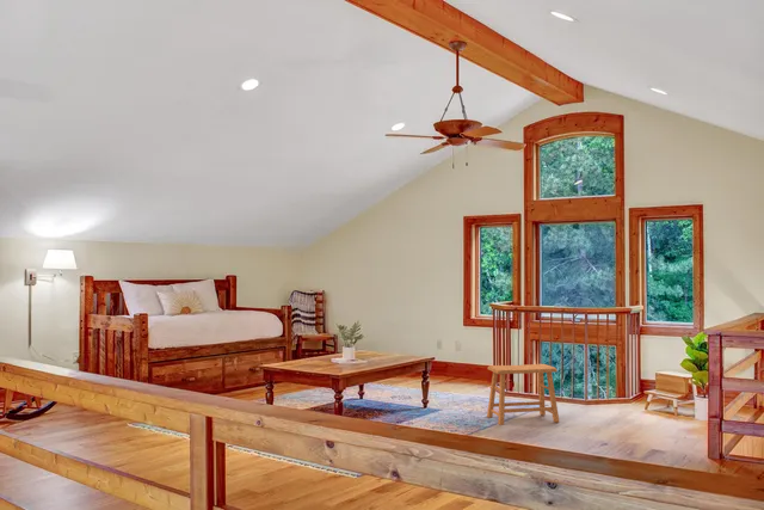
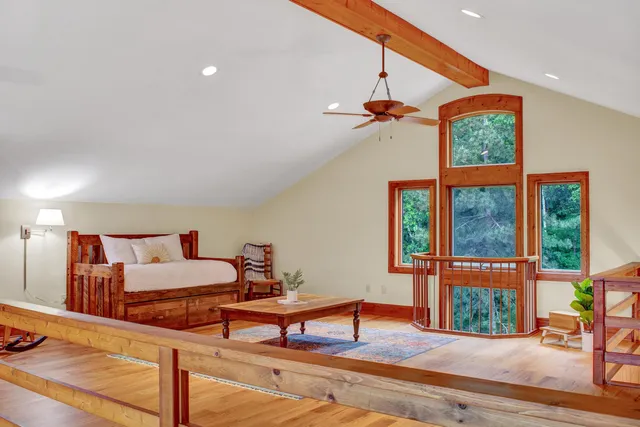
- stool (522, 403)
